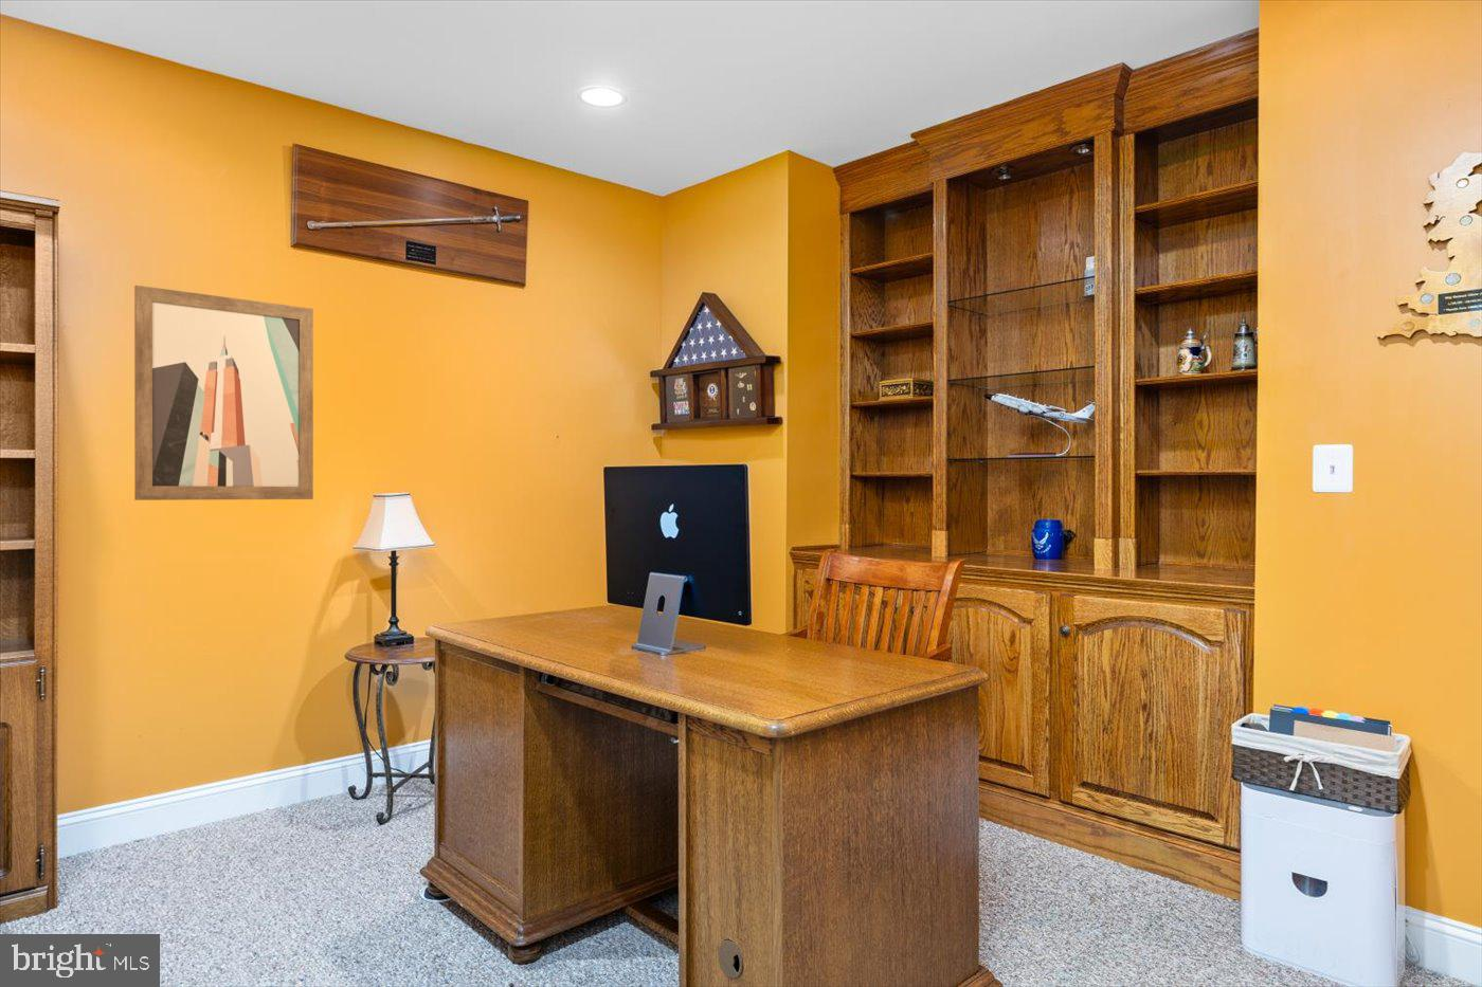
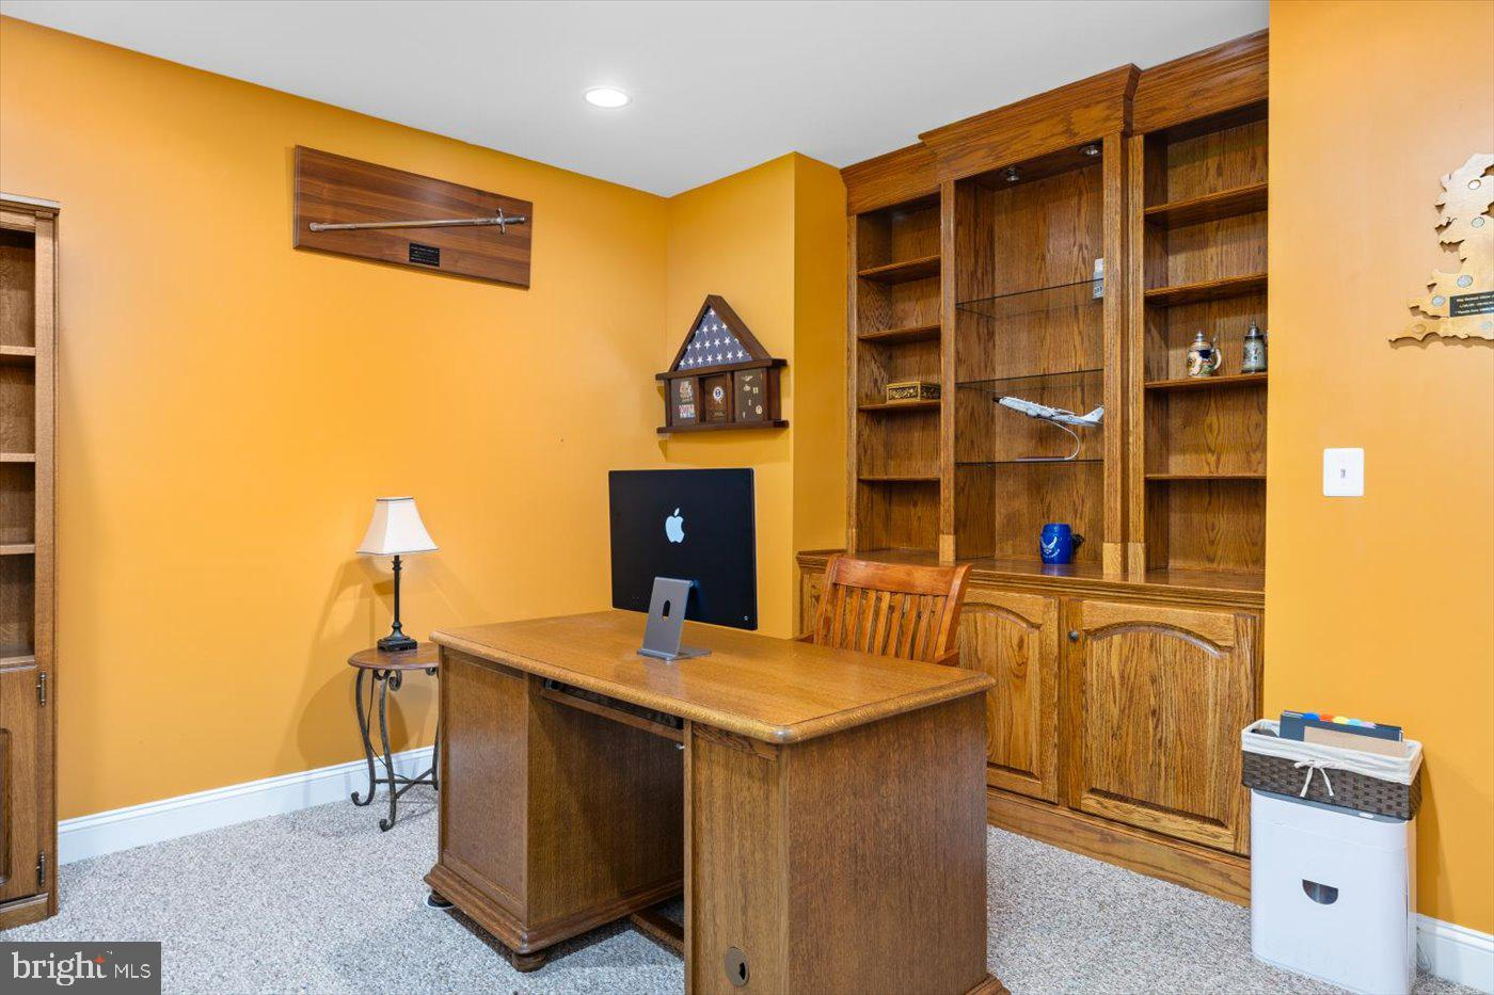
- wall art (229, 399)
